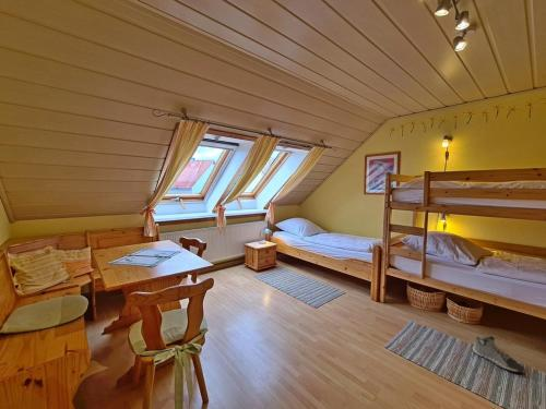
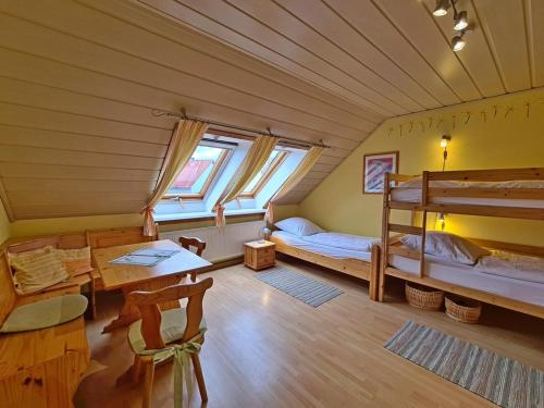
- sneaker (497, 350)
